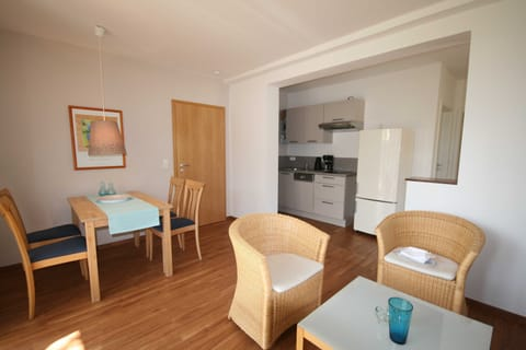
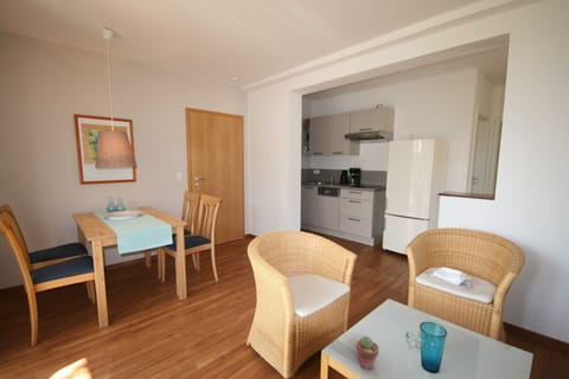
+ potted succulent (367, 351)
